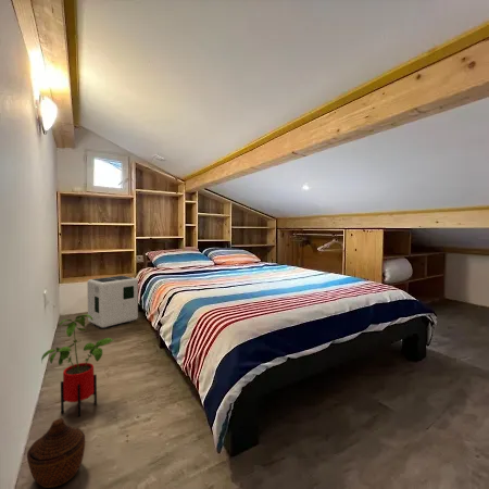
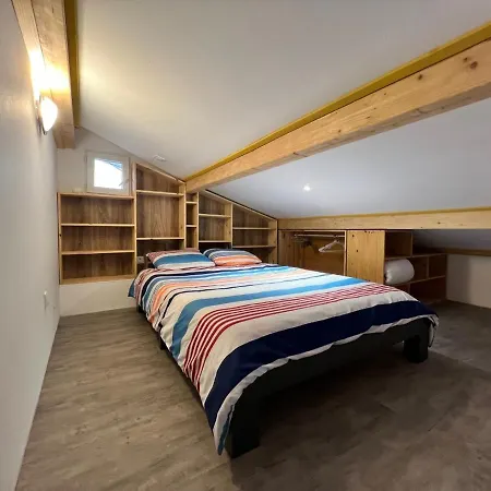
- woven basket (57, 447)
- air purifier (113, 300)
- house plant (80, 363)
